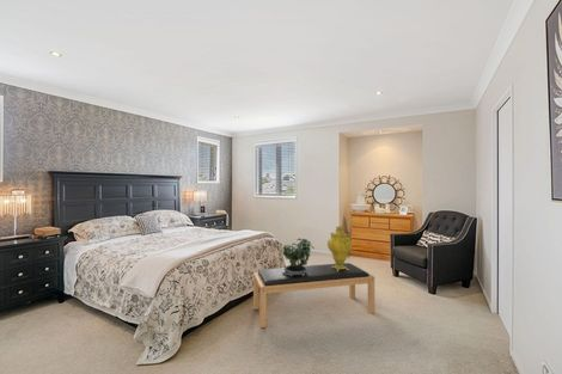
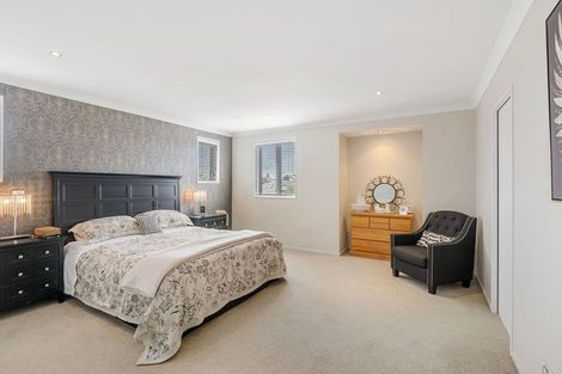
- bench (312, 288)
- decorative urn (340, 247)
- potted plant (297, 255)
